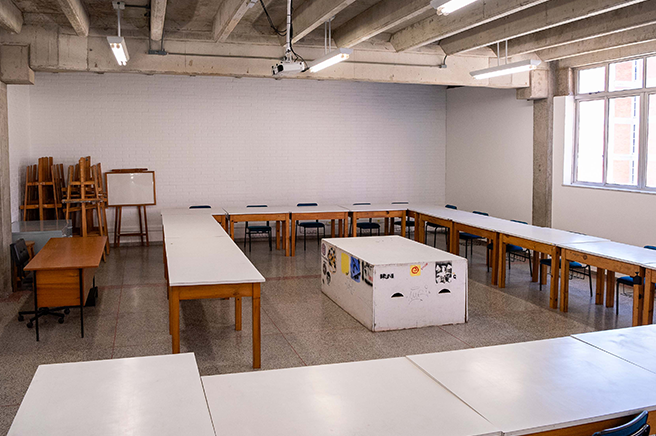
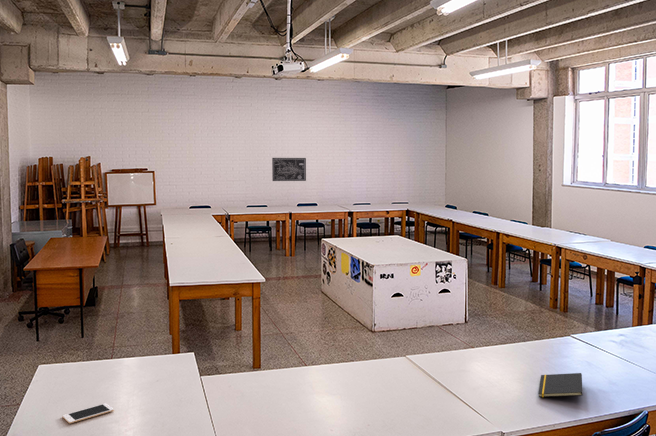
+ notepad (560, 384)
+ cell phone (88, 413)
+ wall art (289, 169)
